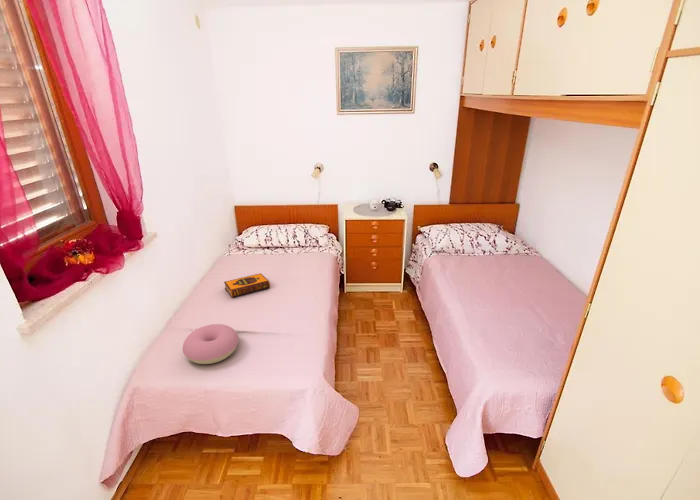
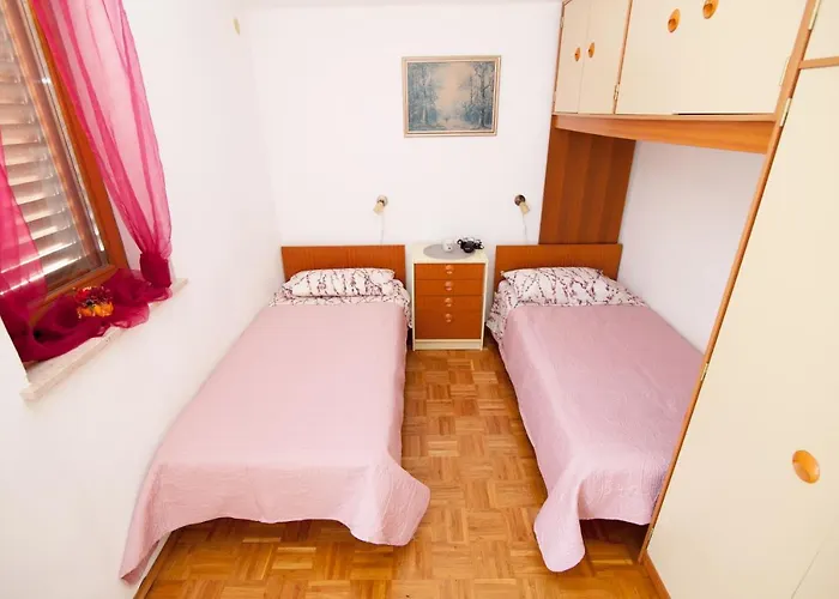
- hardback book (247, 285)
- cushion (211, 343)
